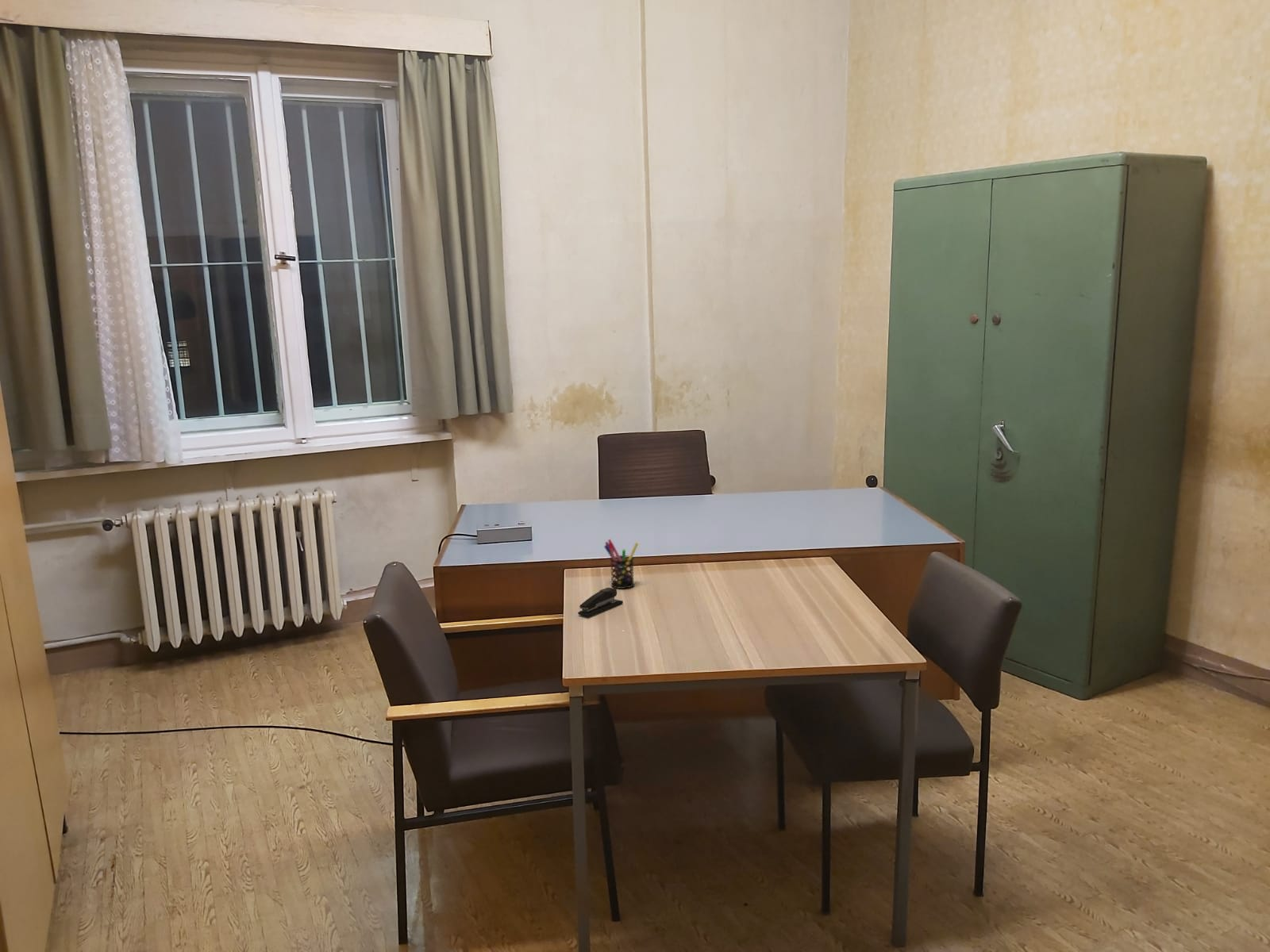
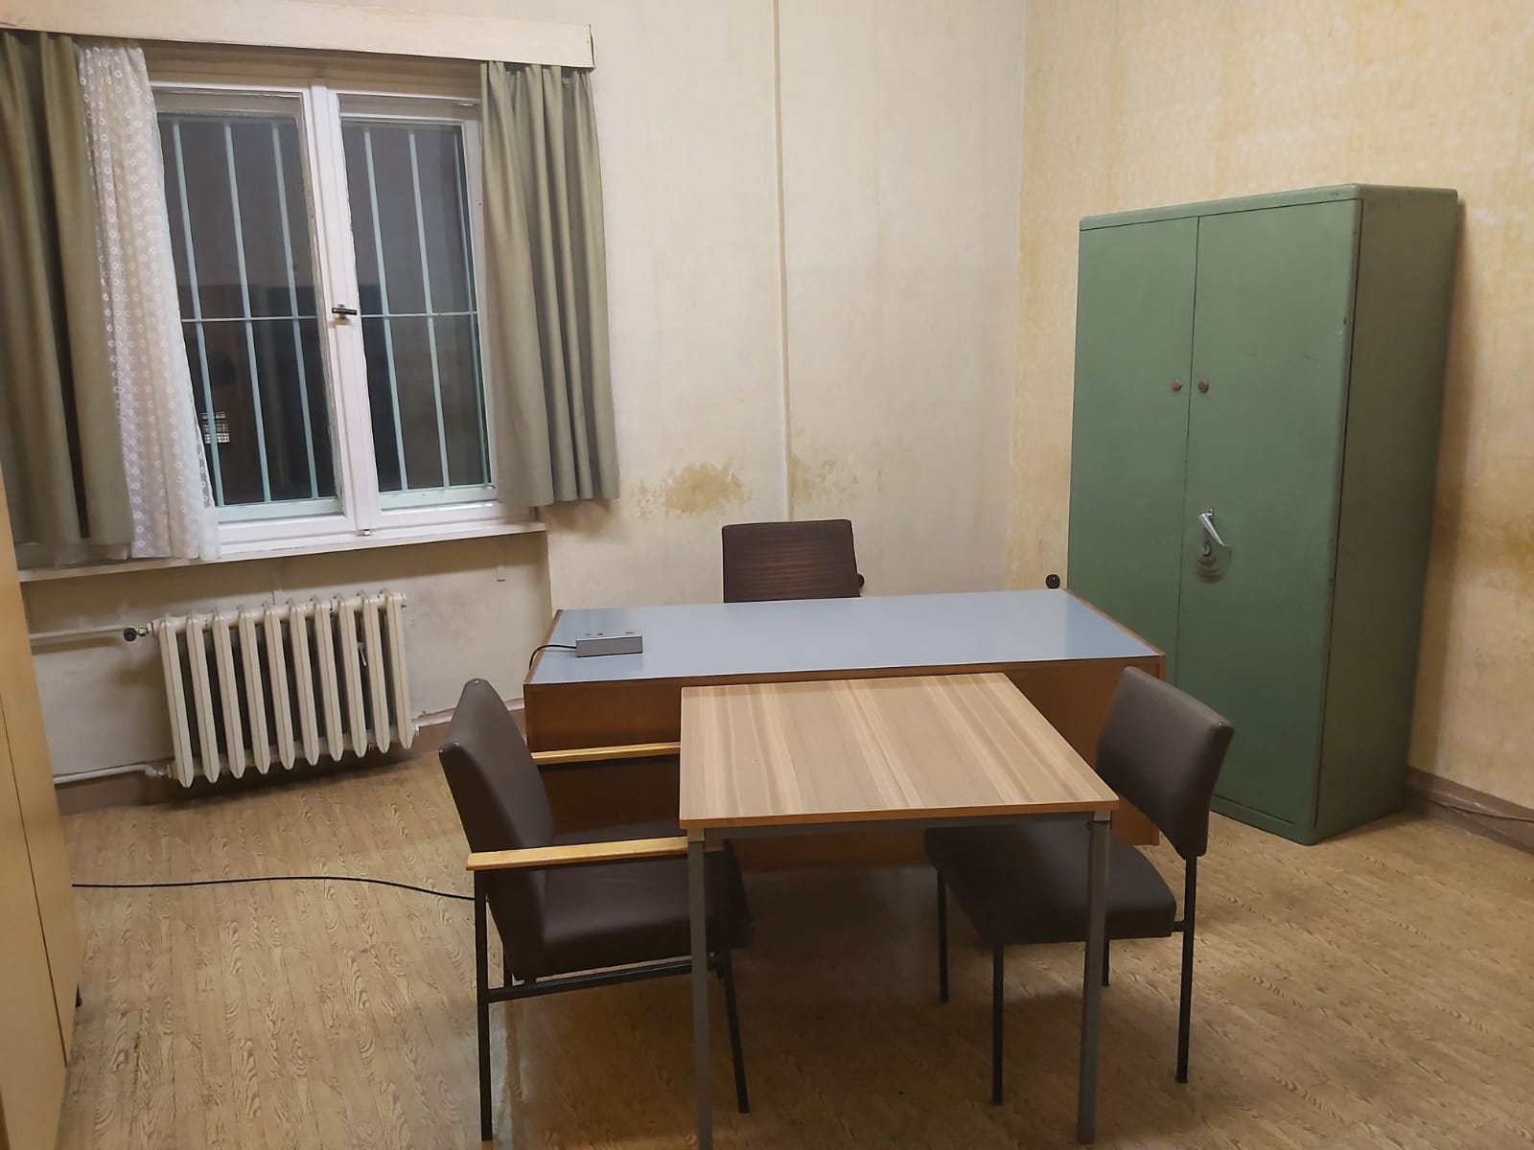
- pen holder (621, 562)
- stapler (600, 600)
